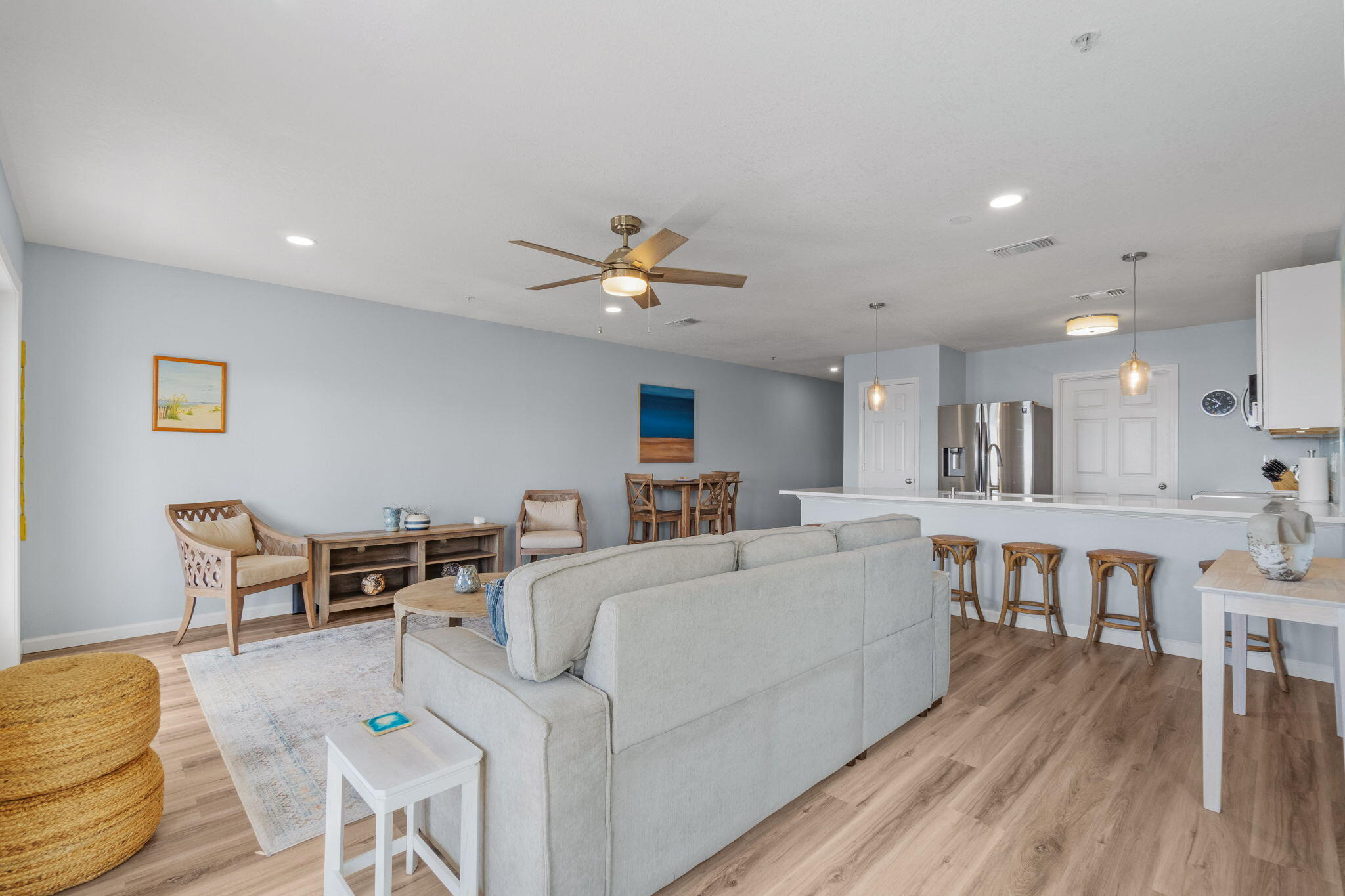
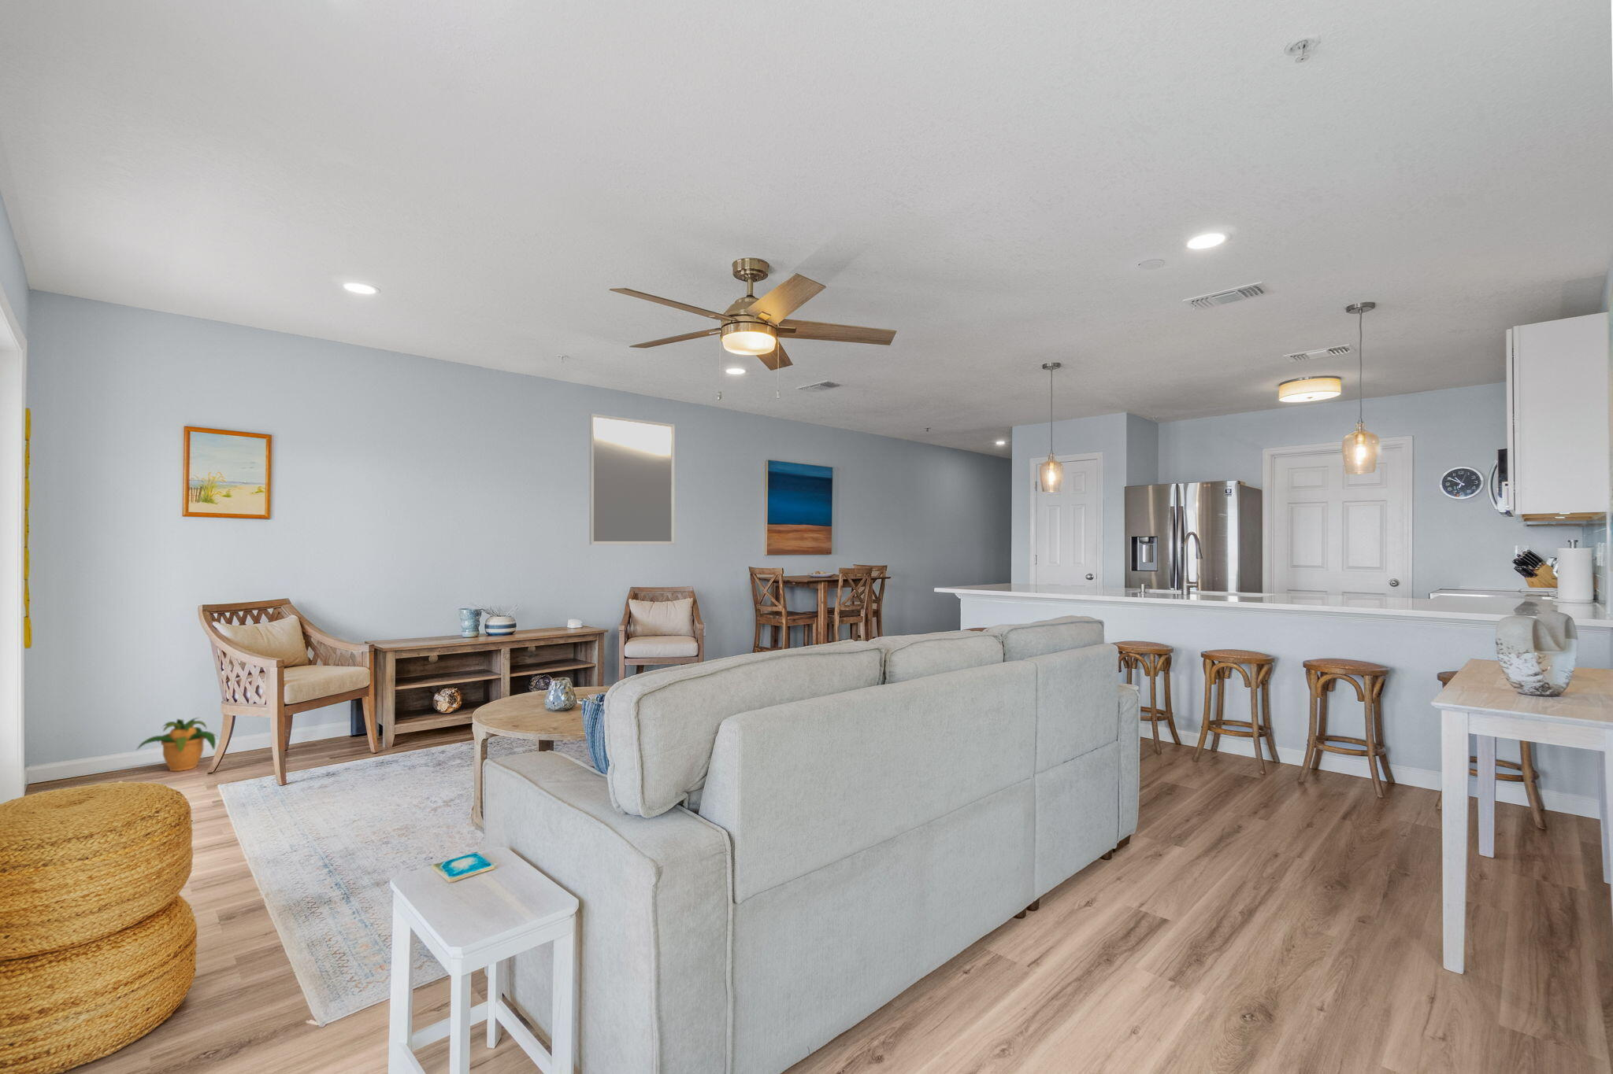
+ home mirror (633, 482)
+ potted plant (177, 743)
